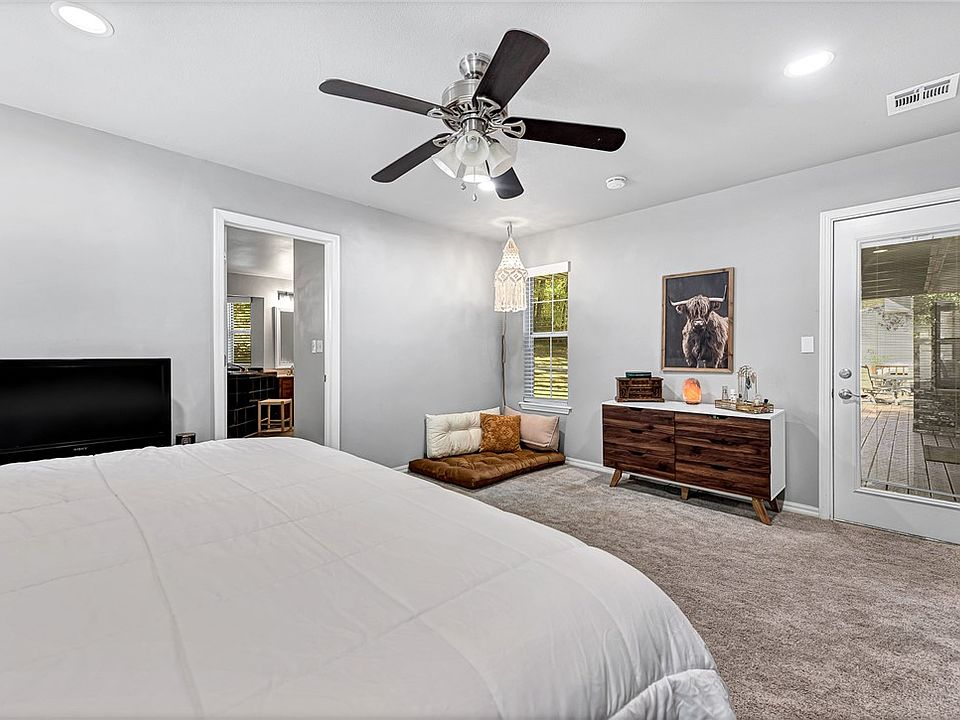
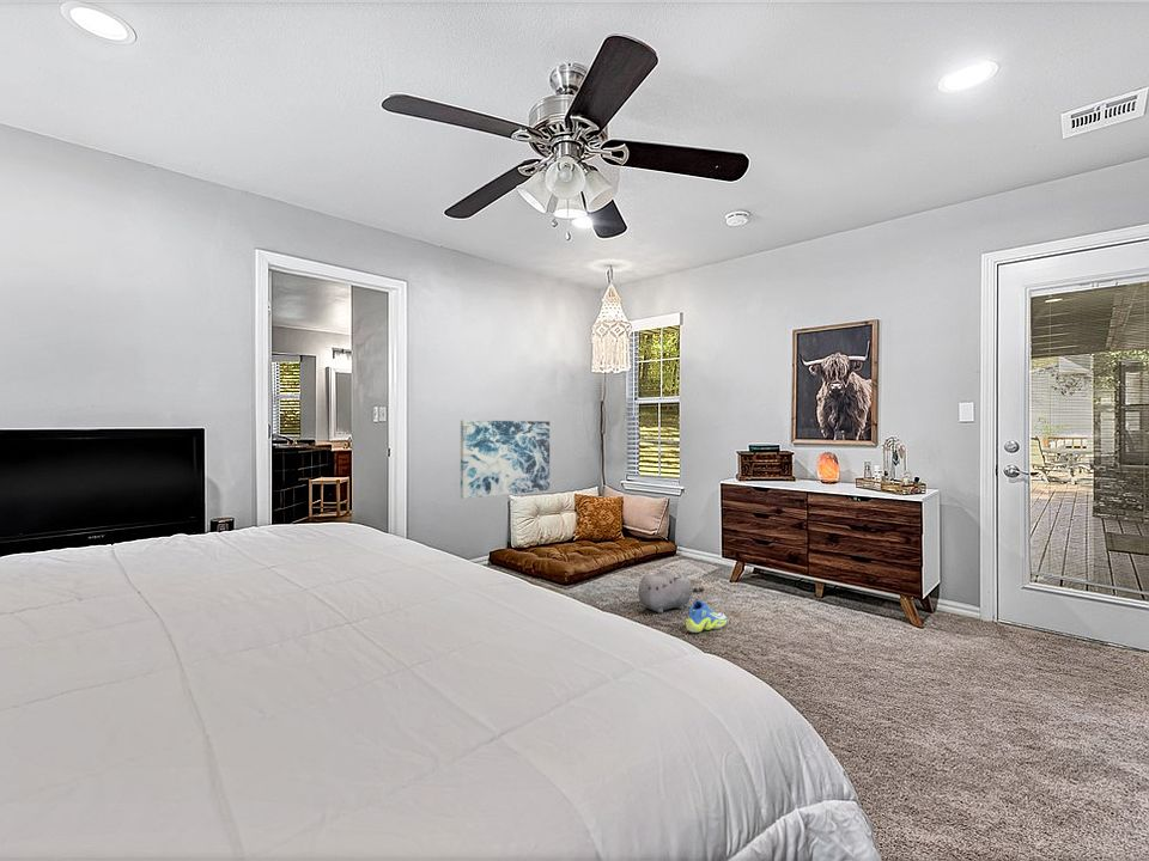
+ wall art (507, 457)
+ plush toy (669, 587)
+ sneaker (707, 613)
